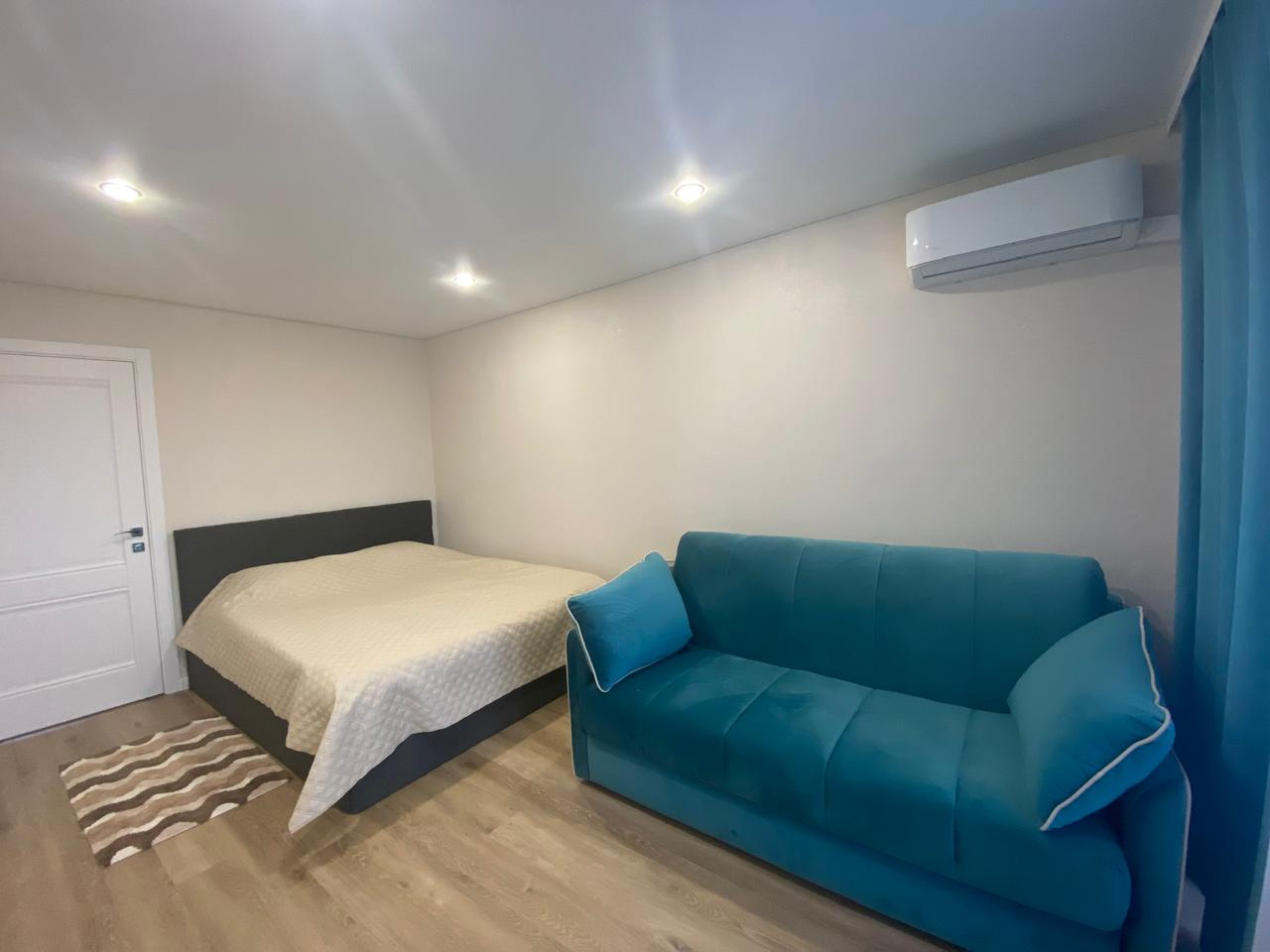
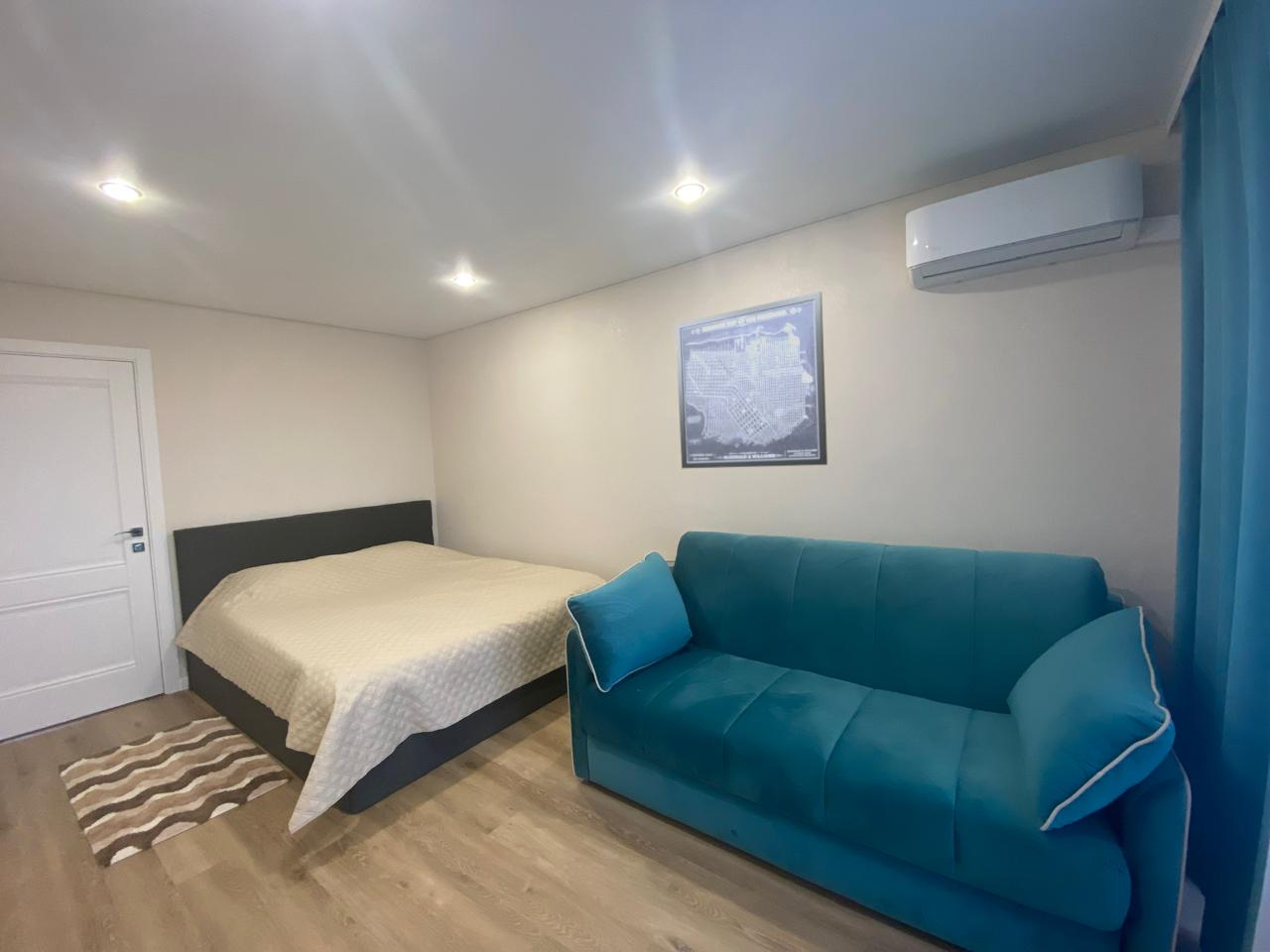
+ wall art (745, 388)
